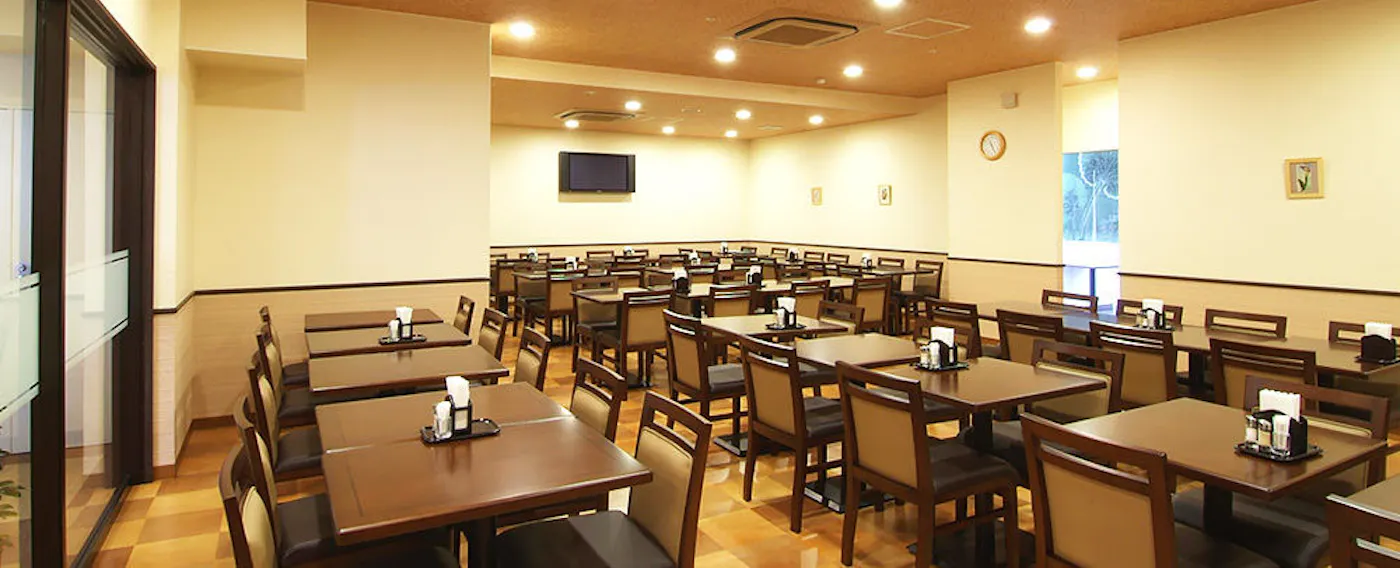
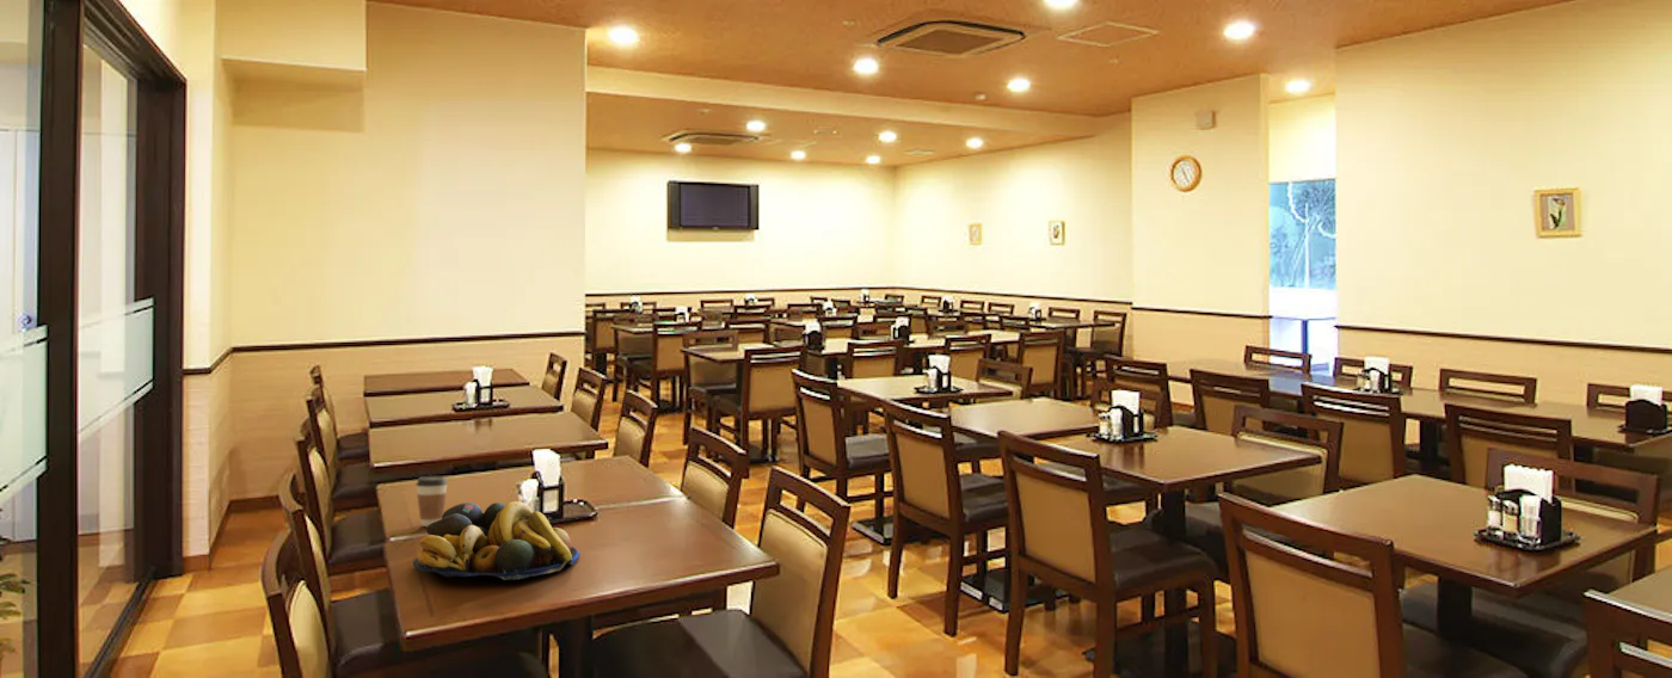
+ coffee cup (431, 500)
+ fruit bowl (499, 532)
